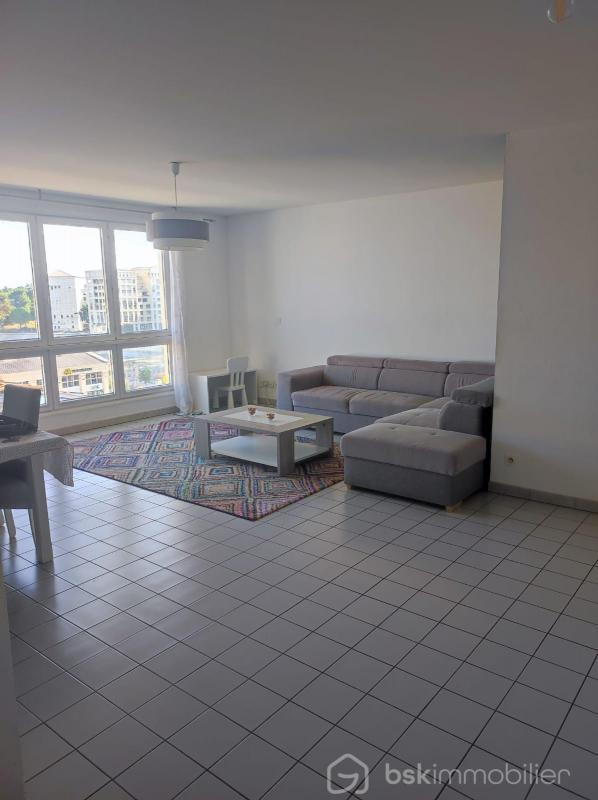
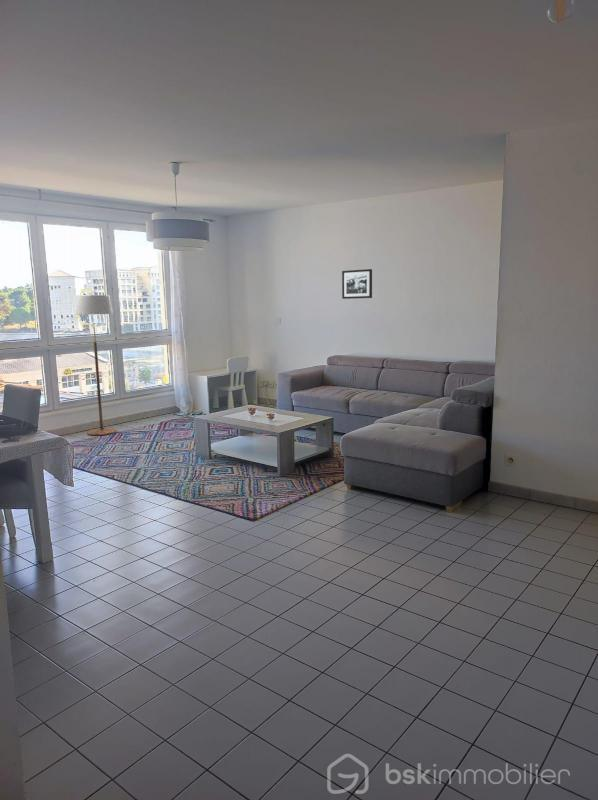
+ floor lamp (95, 361)
+ picture frame (356, 284)
